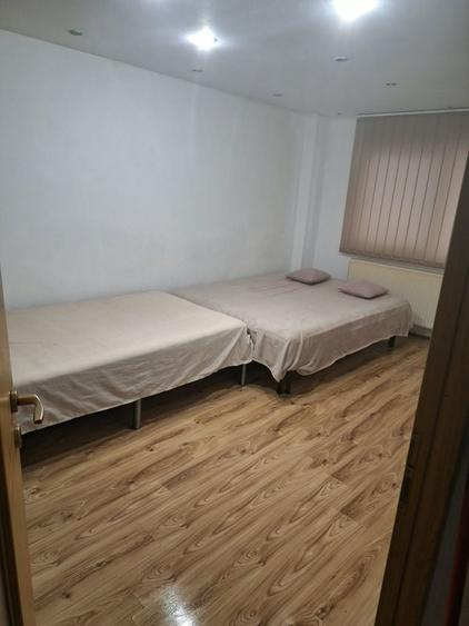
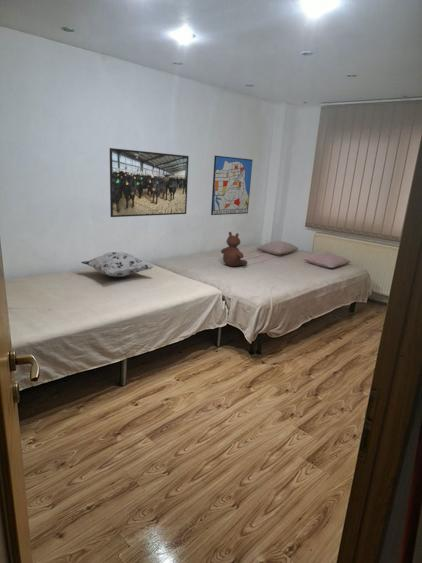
+ decorative pillow (117, 264)
+ wall art (232, 186)
+ stuffed bear (235, 248)
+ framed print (152, 184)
